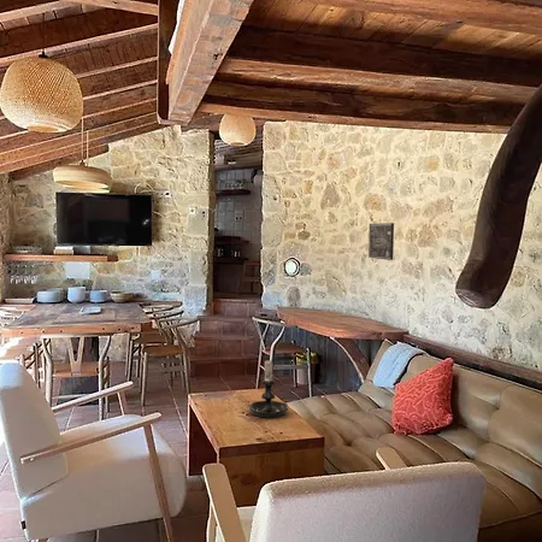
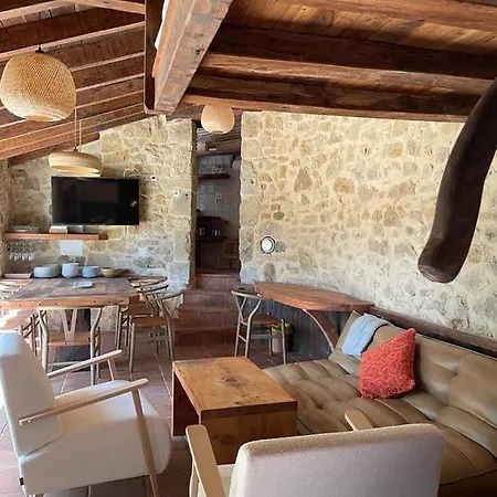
- candle holder (269, 384)
- wall art (381, 241)
